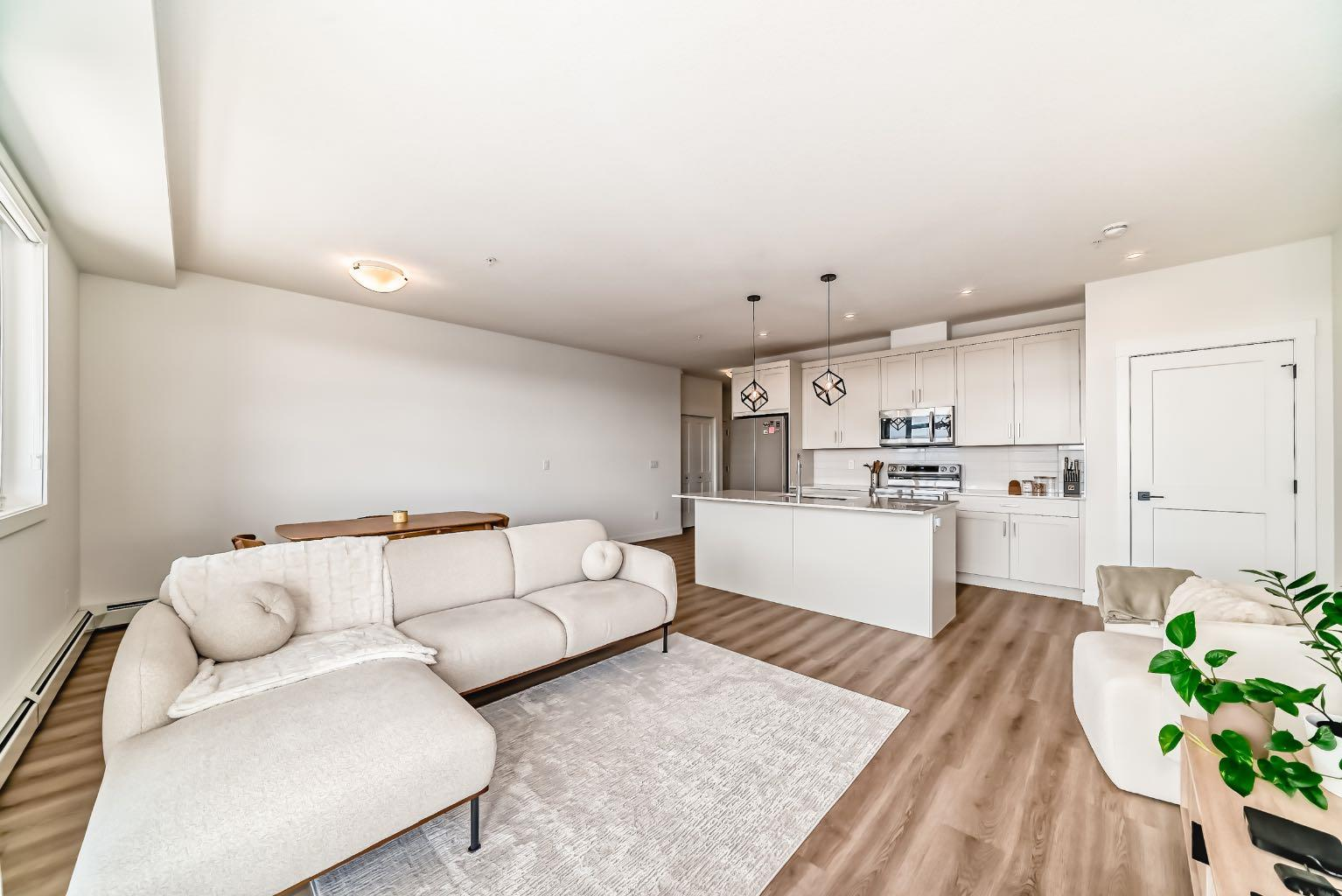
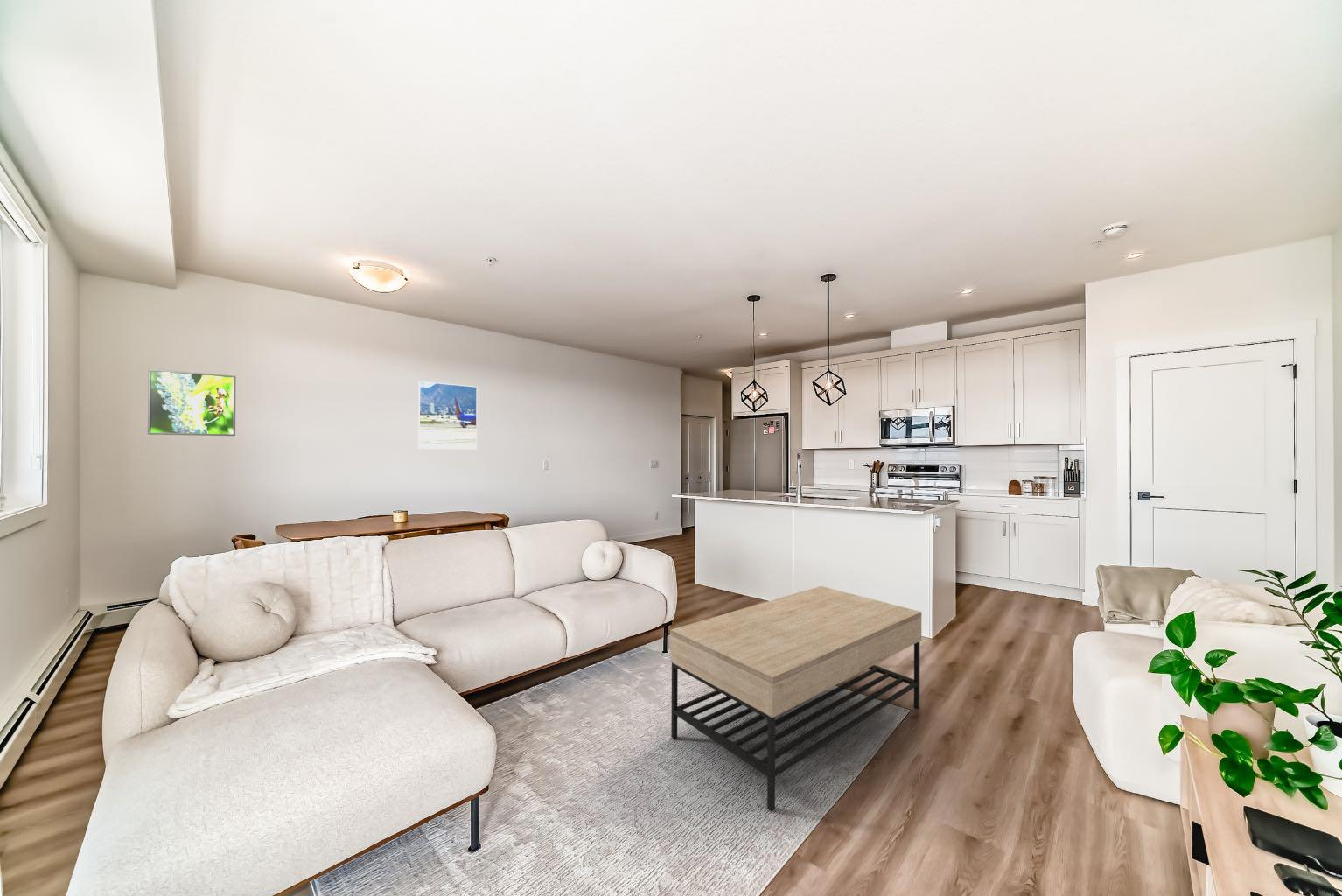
+ coffee table (802, 670)
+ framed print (193, 403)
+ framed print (448, 416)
